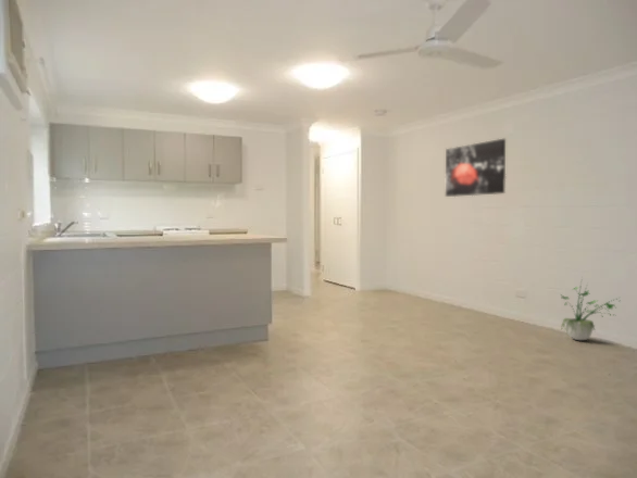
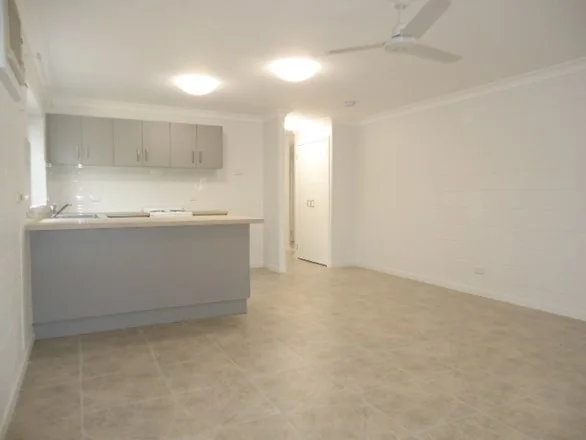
- potted plant (589, 311)
- wall art (473, 169)
